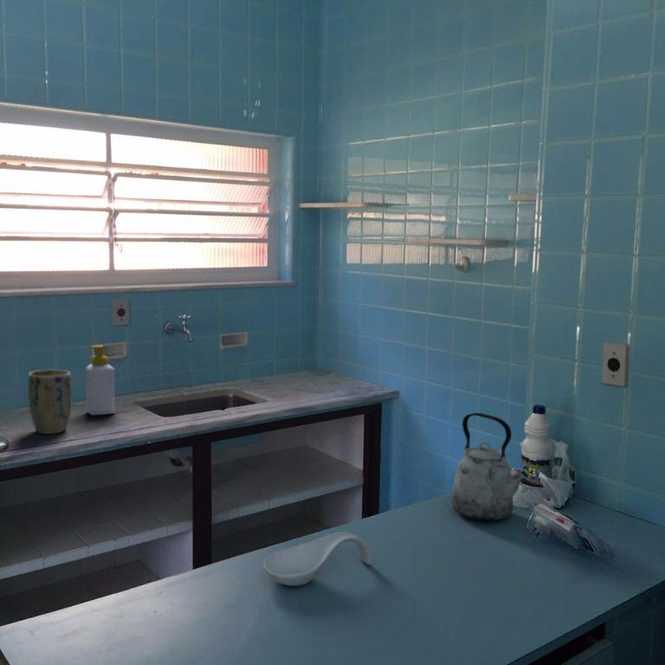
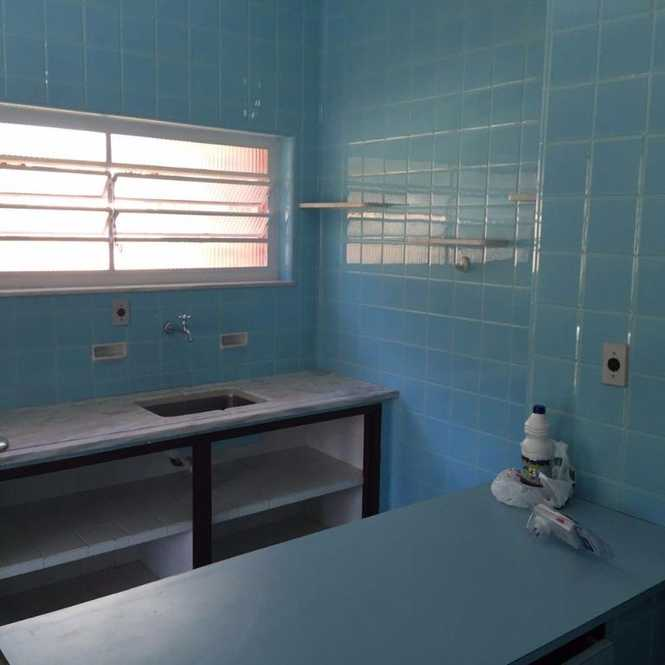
- plant pot (49, 401)
- kettle (493, 468)
- soap bottle (100, 379)
- spoon rest (318, 556)
